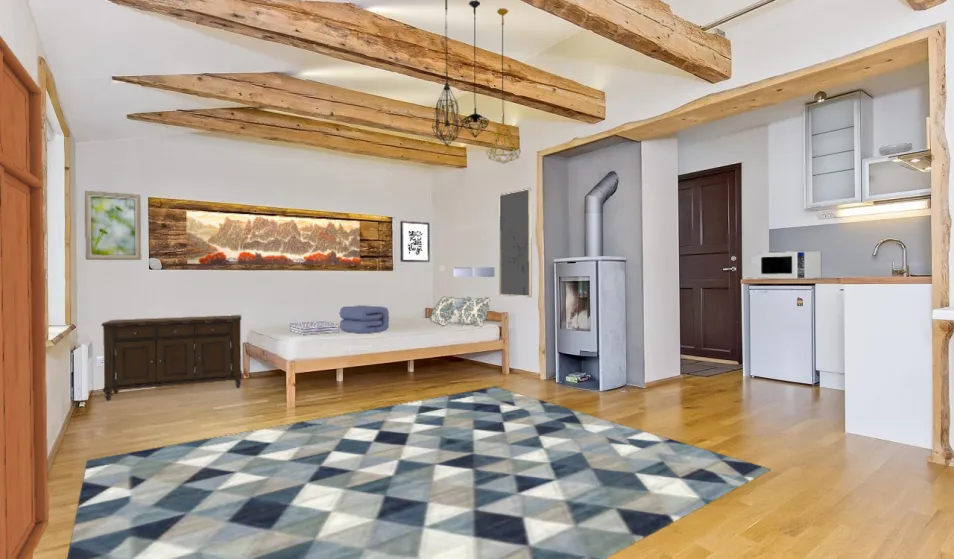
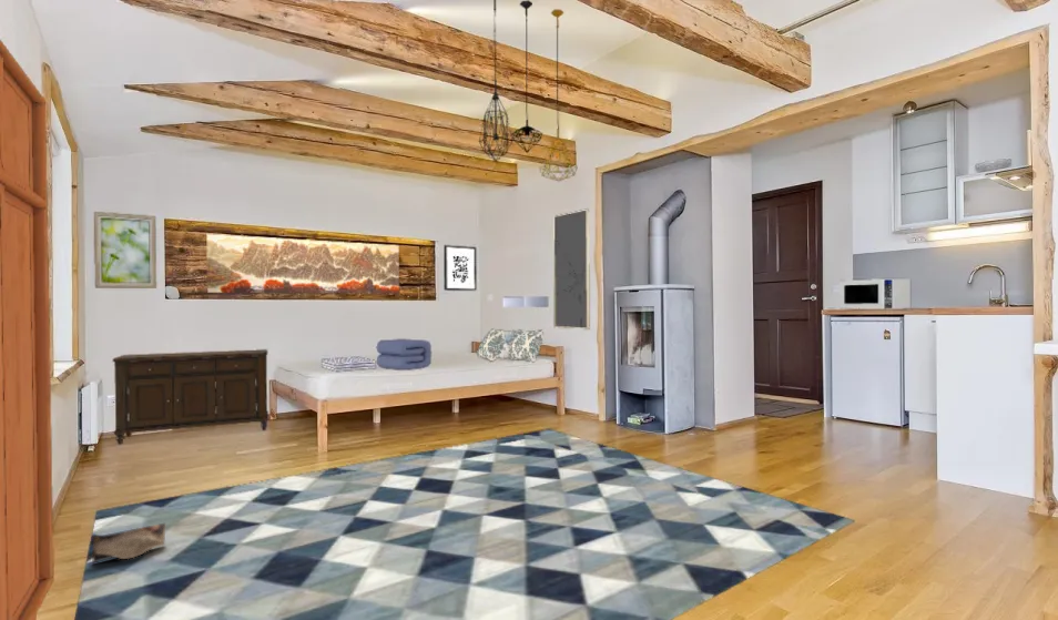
+ bag (131, 542)
